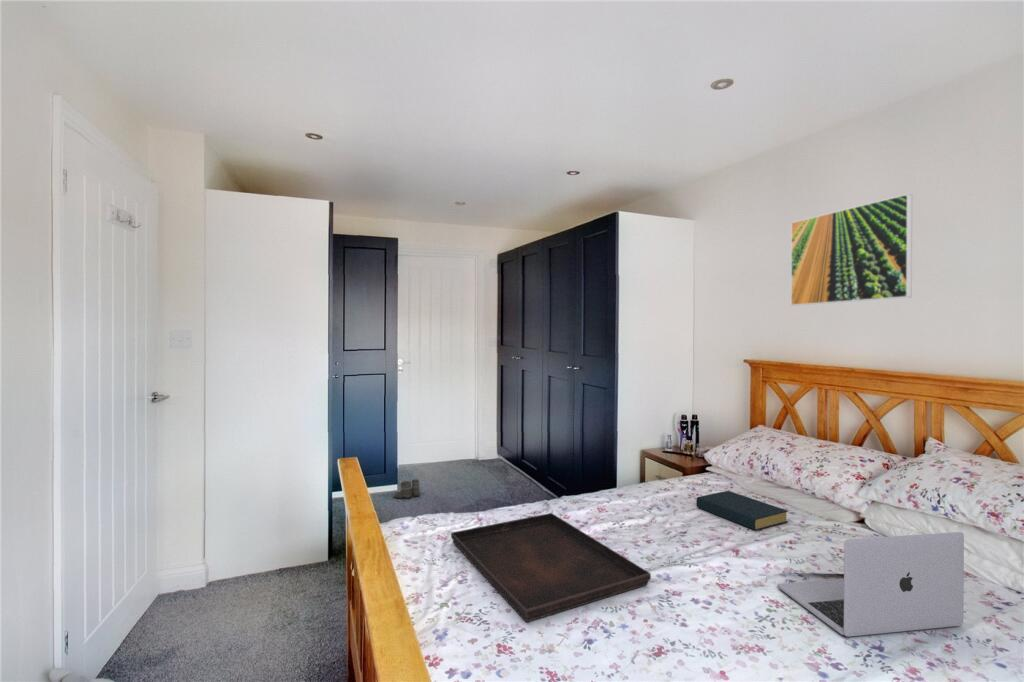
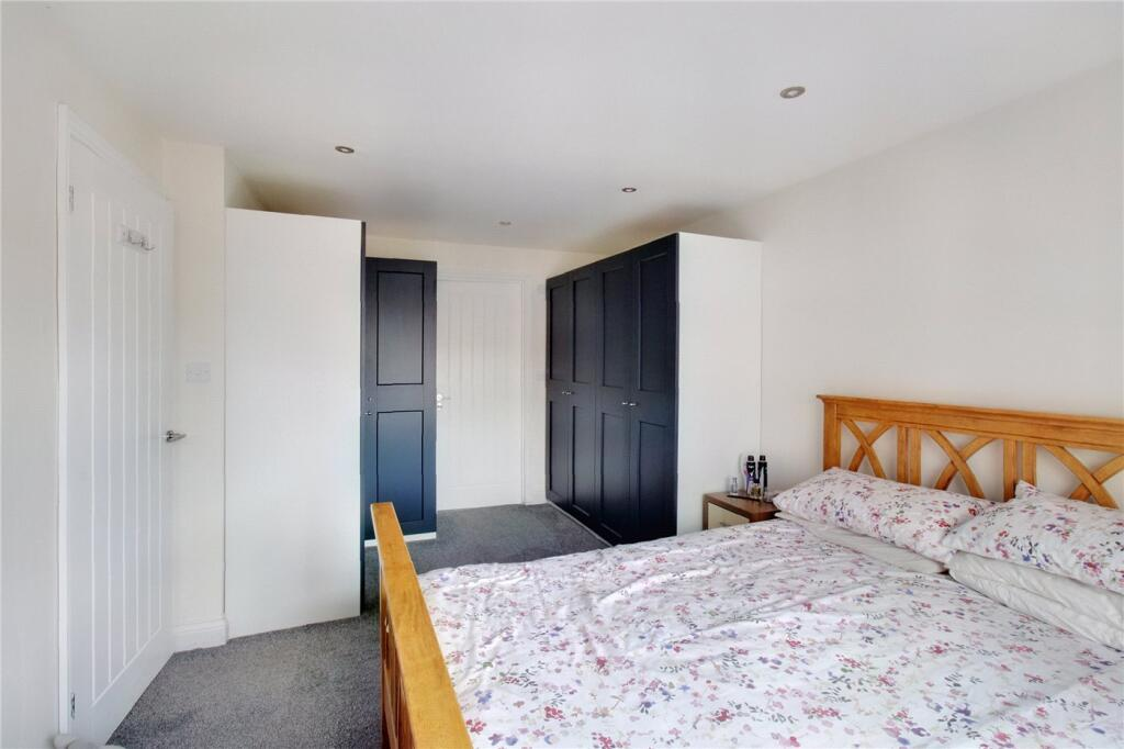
- boots (409, 487)
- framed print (844, 255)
- serving tray (541, 556)
- hardback book (740, 509)
- laptop (863, 562)
